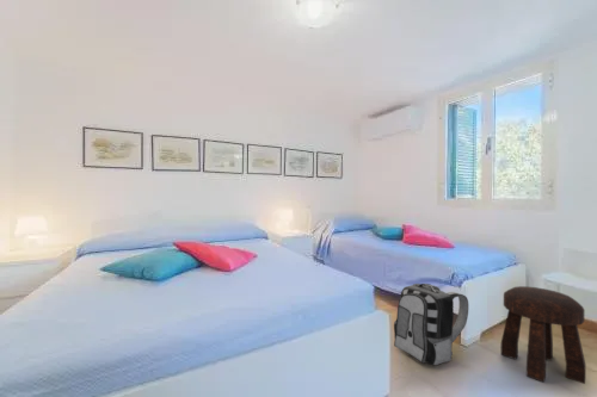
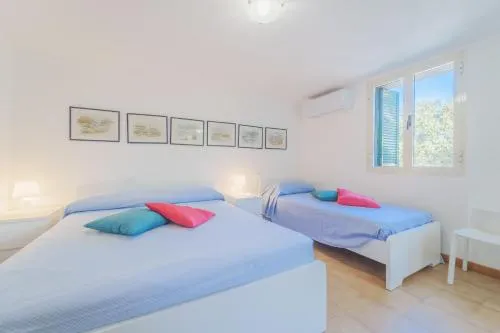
- backpack (430, 316)
- stool (540, 329)
